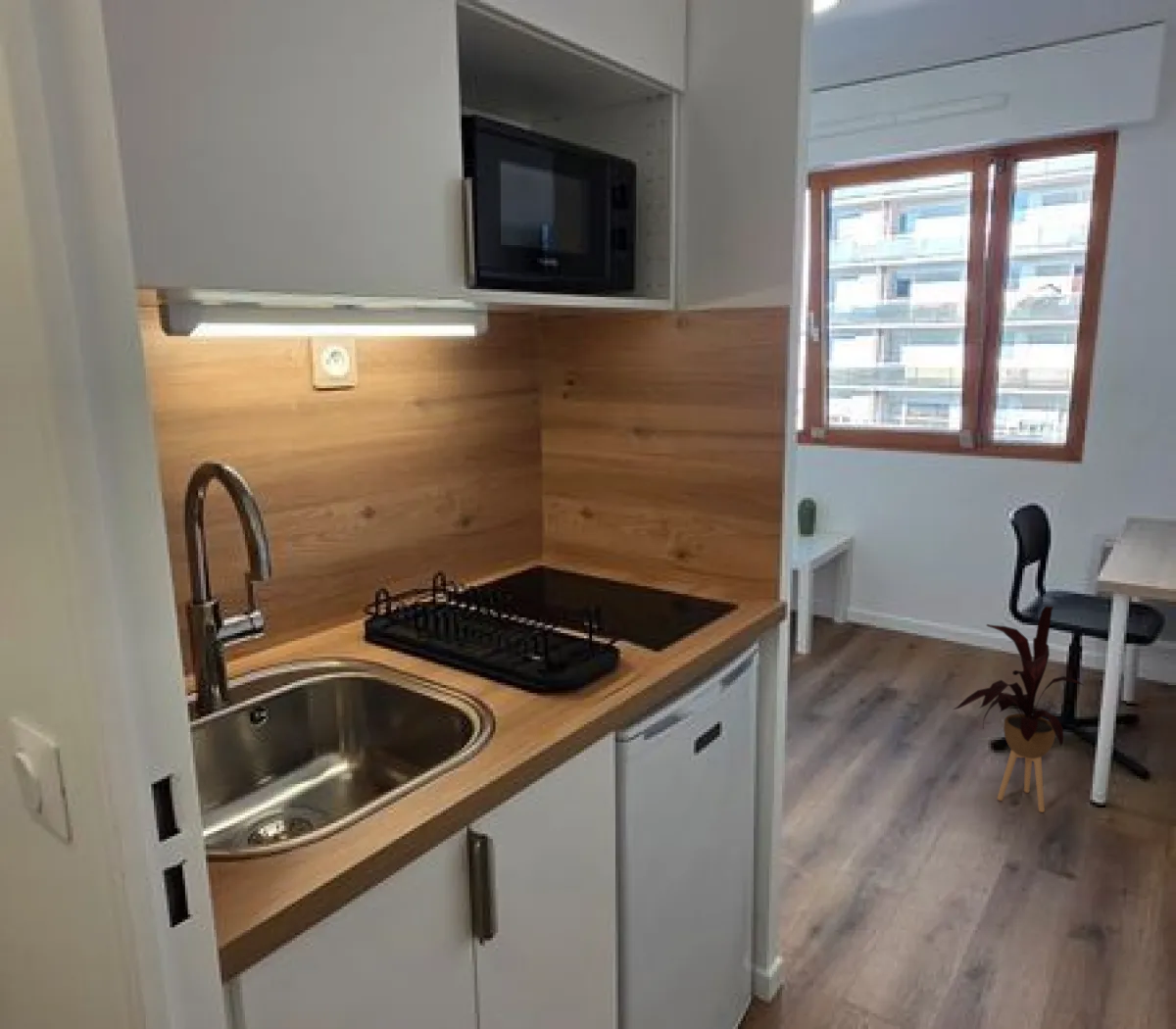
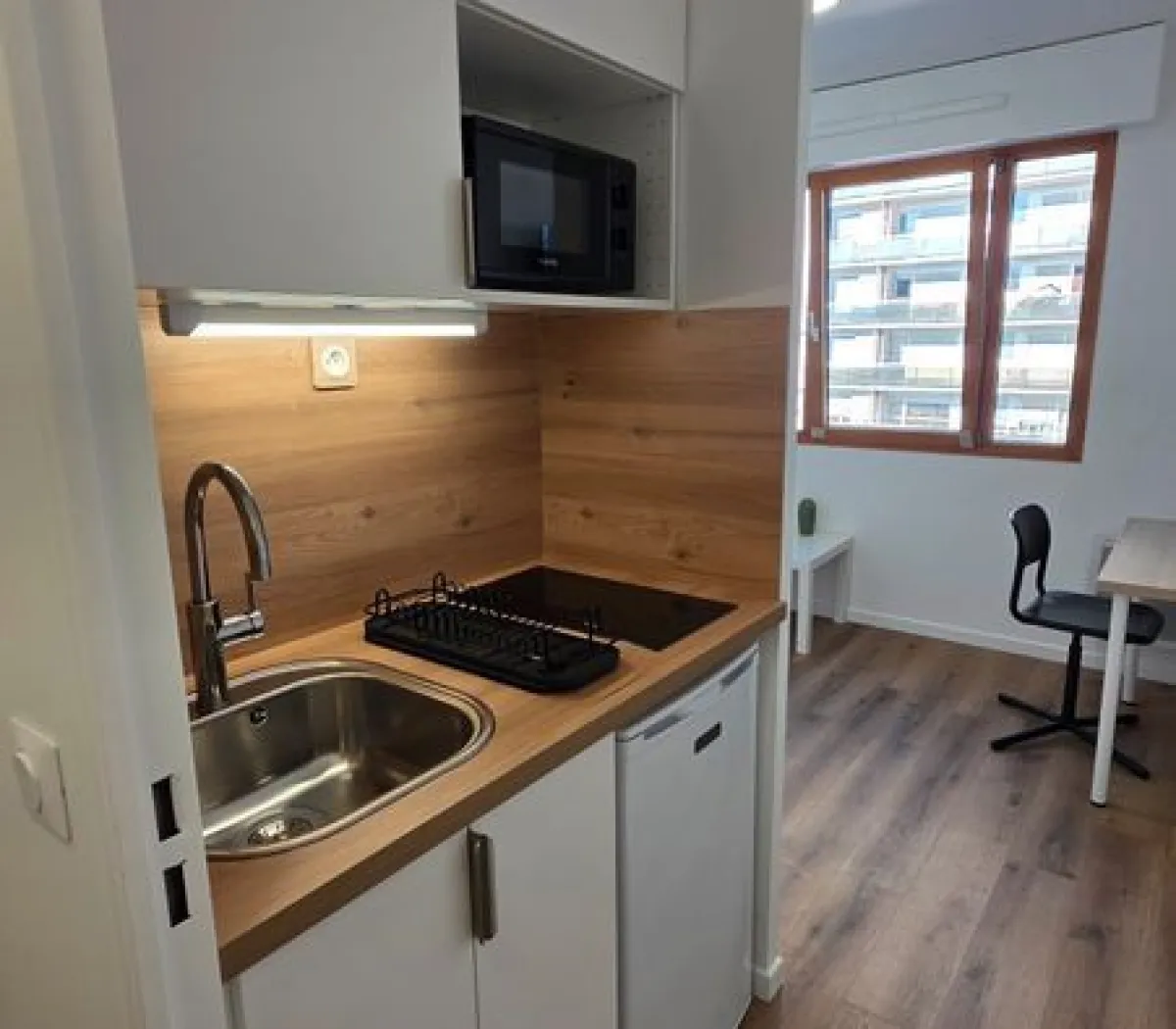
- house plant (1018, 701)
